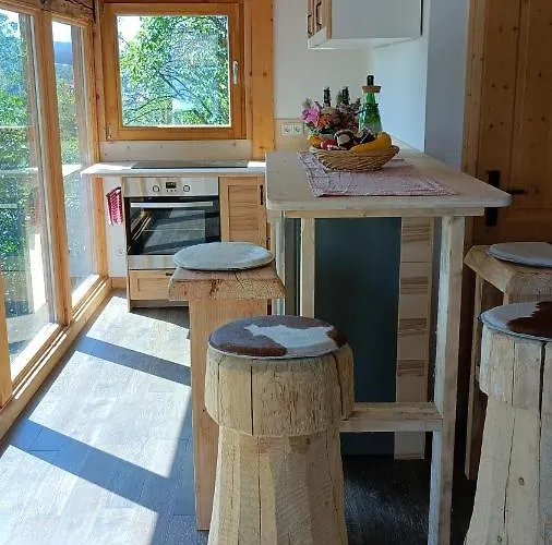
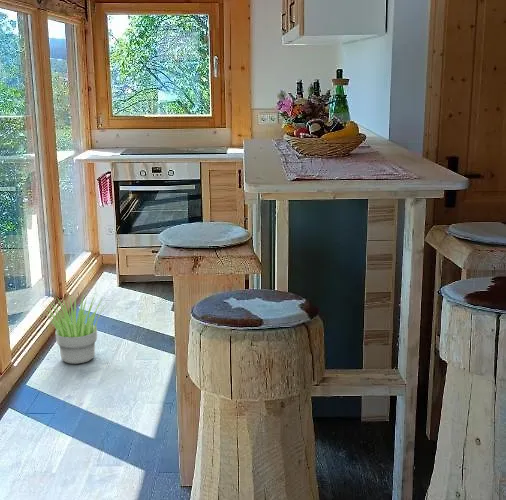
+ potted plant (76, 331)
